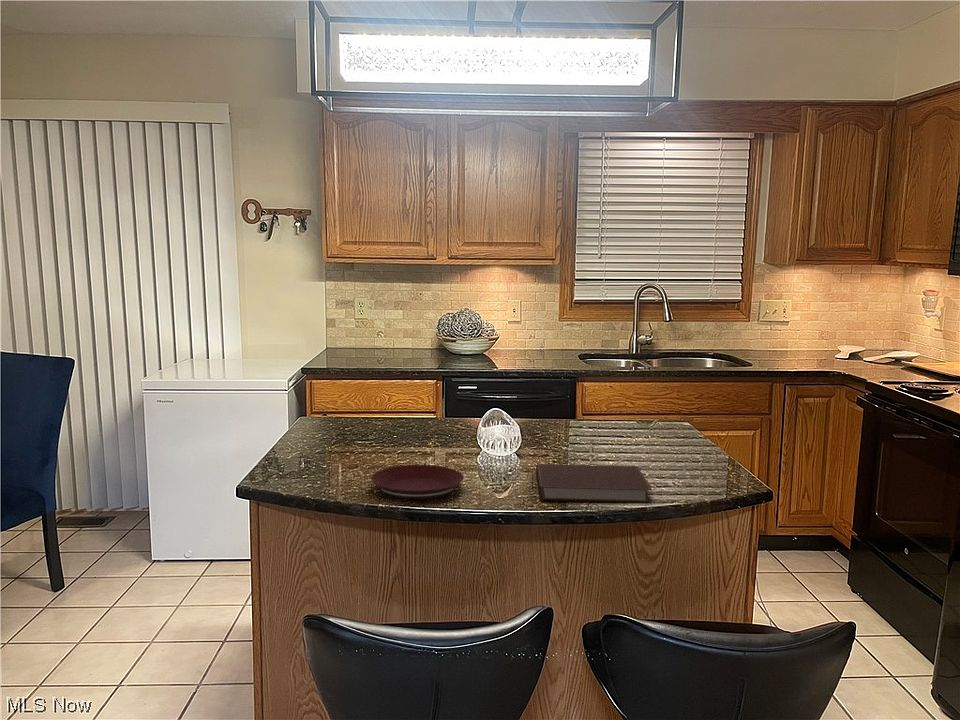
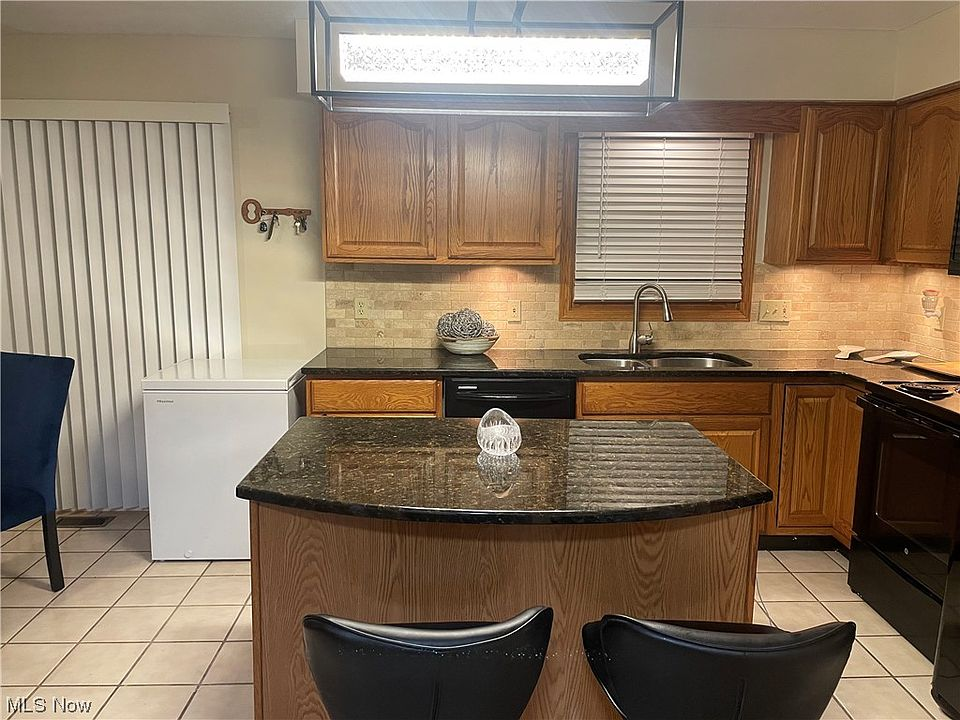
- plate (417, 483)
- notebook (590, 481)
